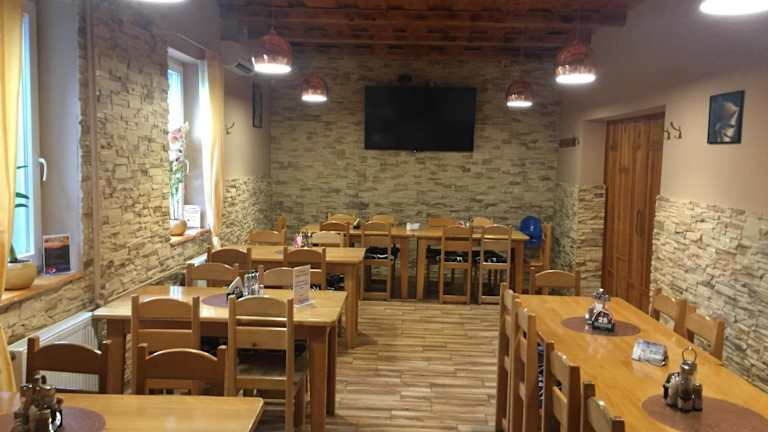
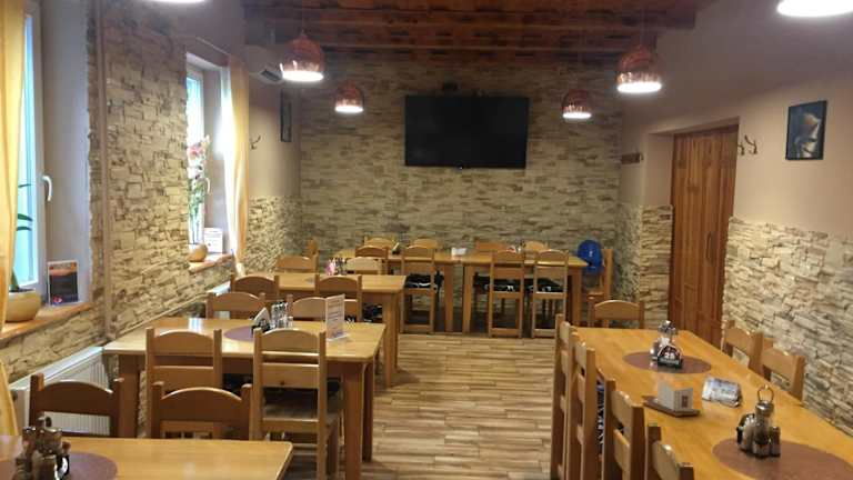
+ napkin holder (670, 392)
